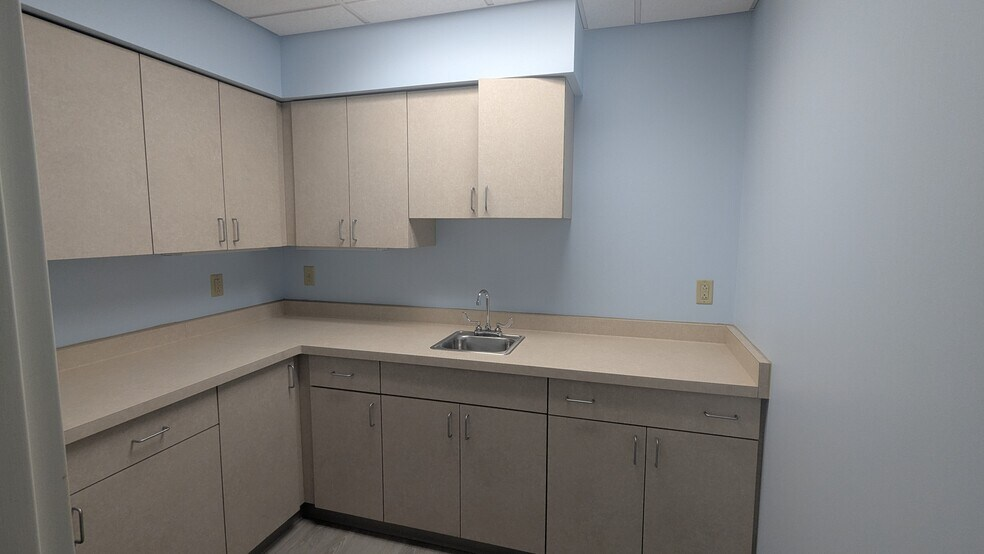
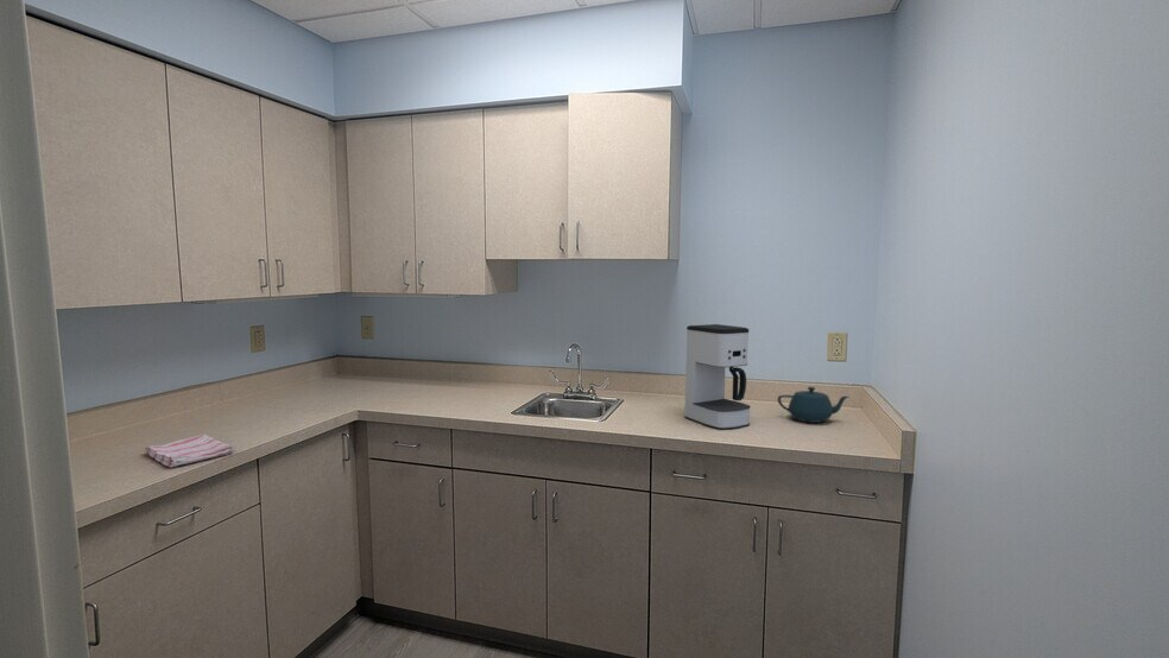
+ dish towel (189, 448)
+ coffee maker (722, 374)
+ teapot (813, 403)
